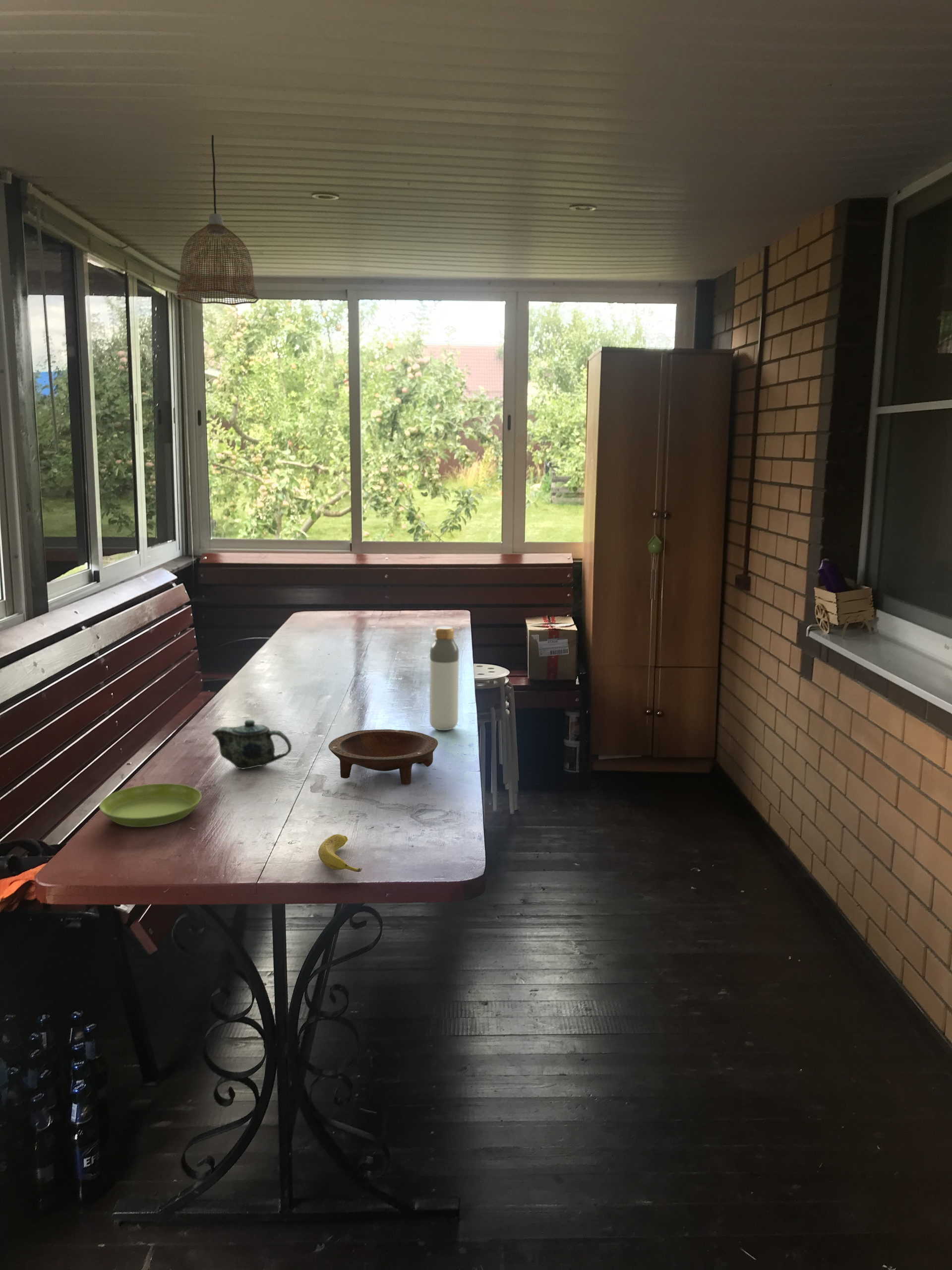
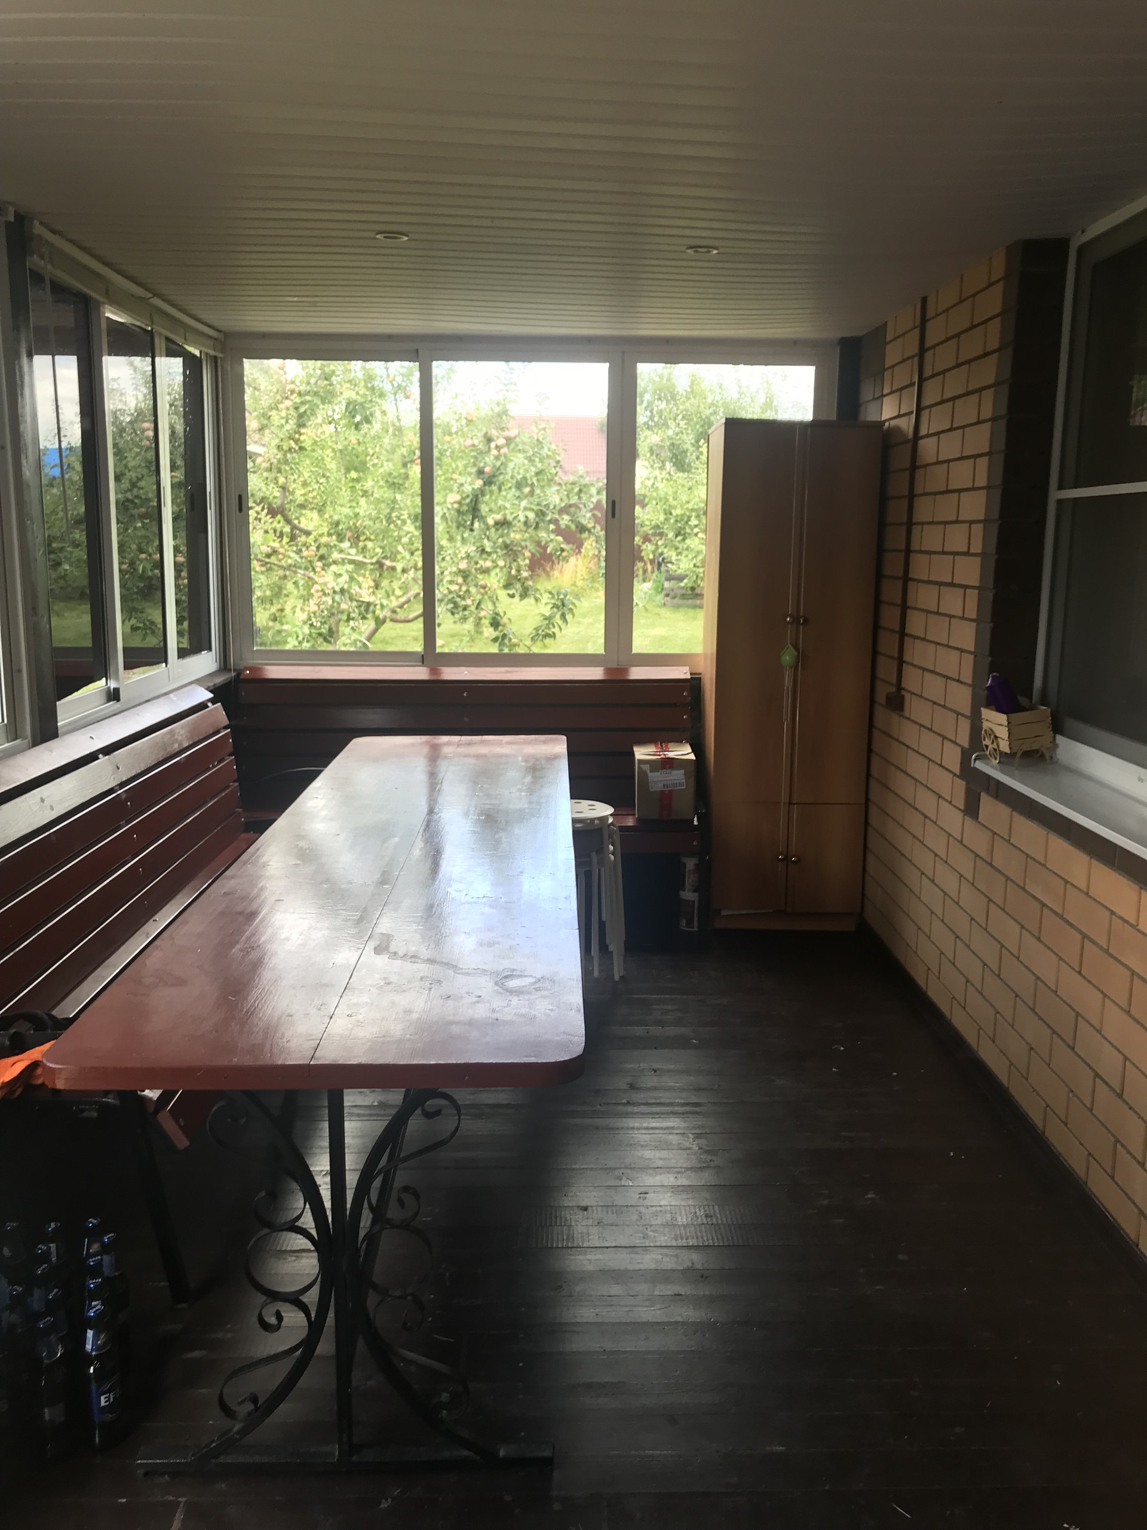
- bottle (444, 678)
- banana (341, 847)
- bowl (383, 757)
- chinaware (252, 743)
- pendant lamp (215, 218)
- saucer (151, 806)
